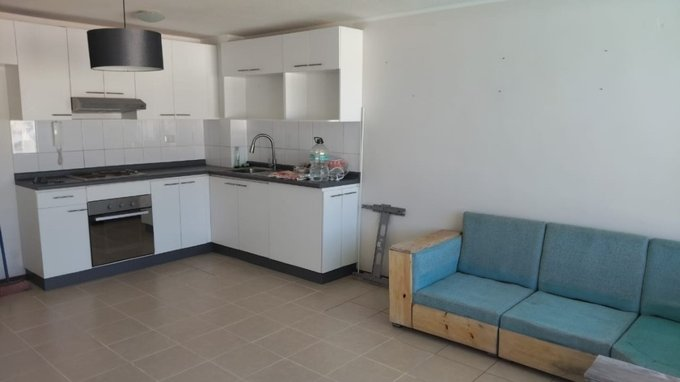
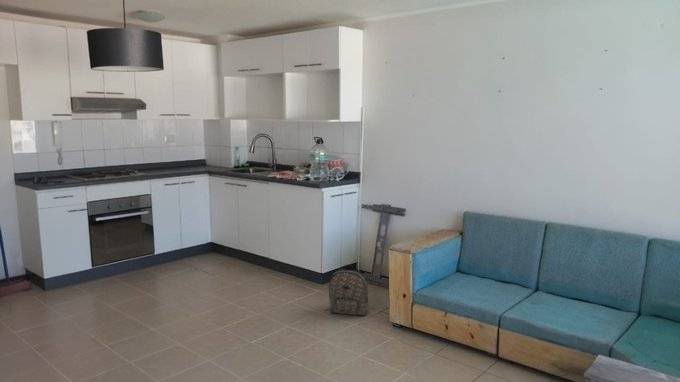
+ backpack (348, 288)
